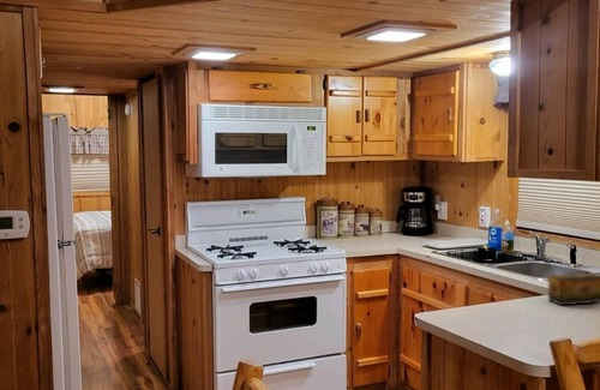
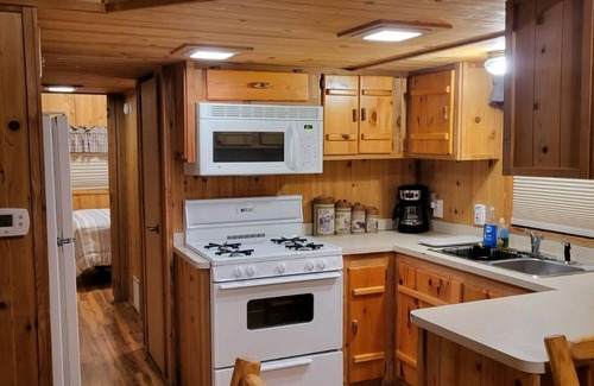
- tea box (576, 288)
